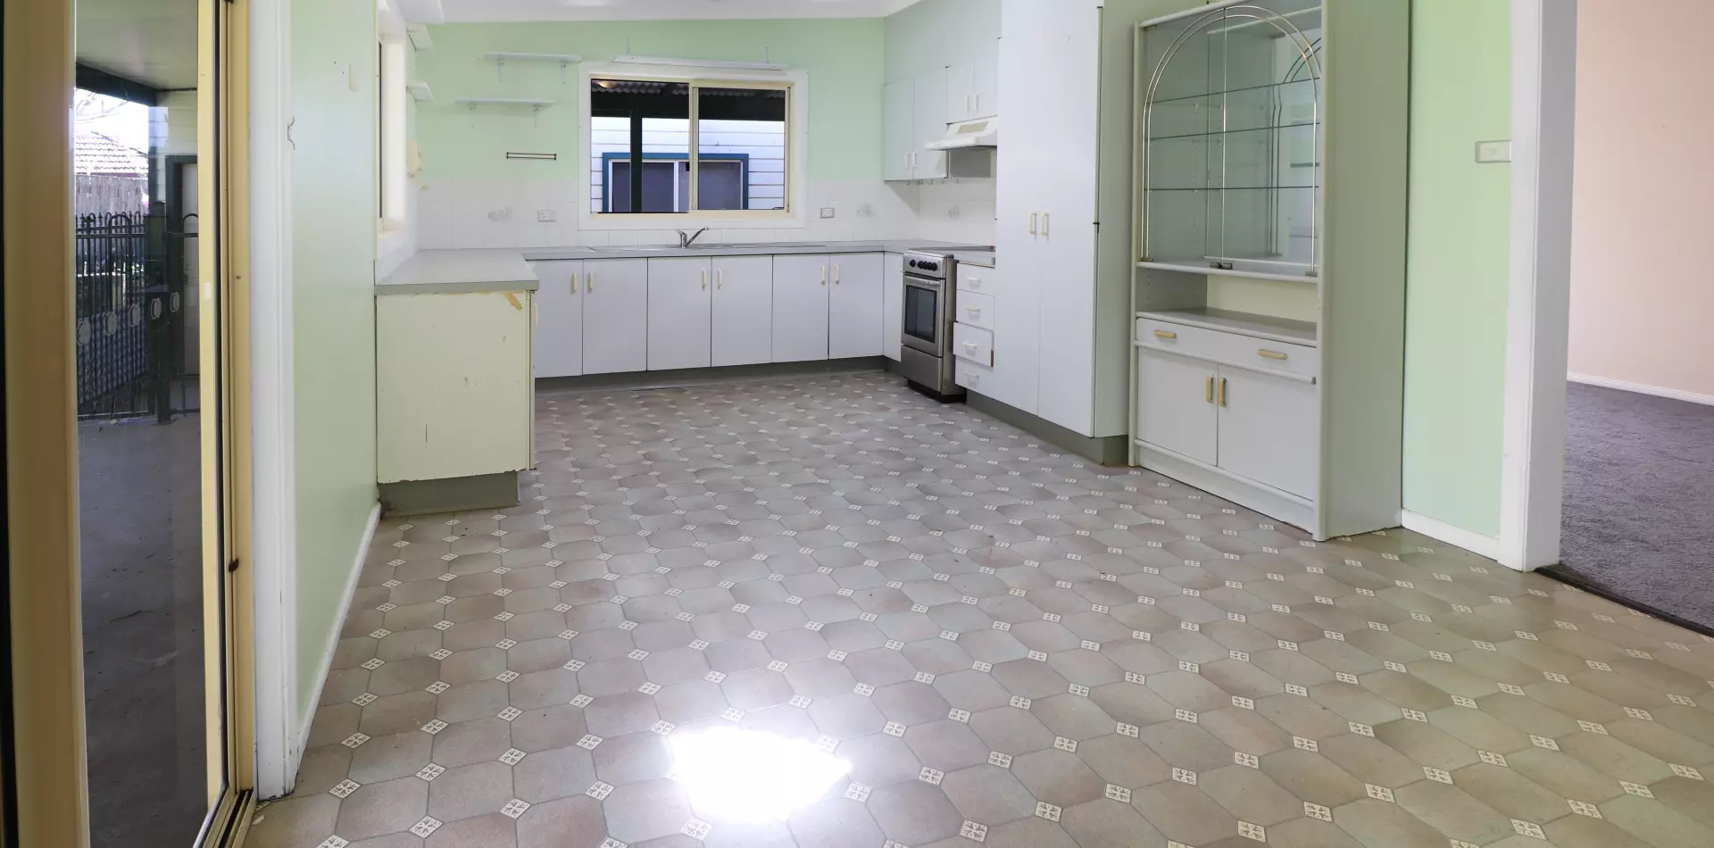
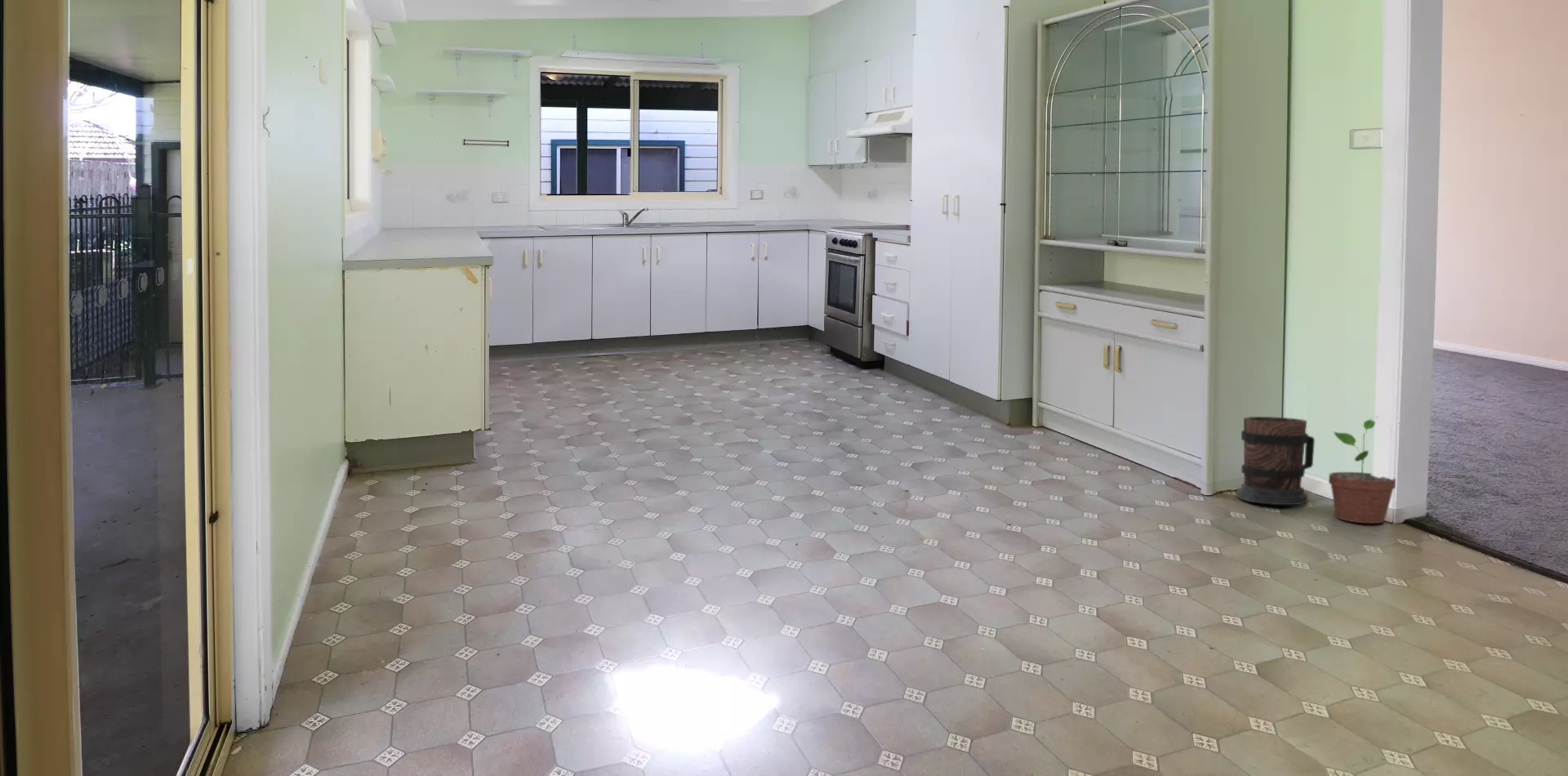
+ potted plant (1362, 470)
+ wooden barrel (1280, 459)
